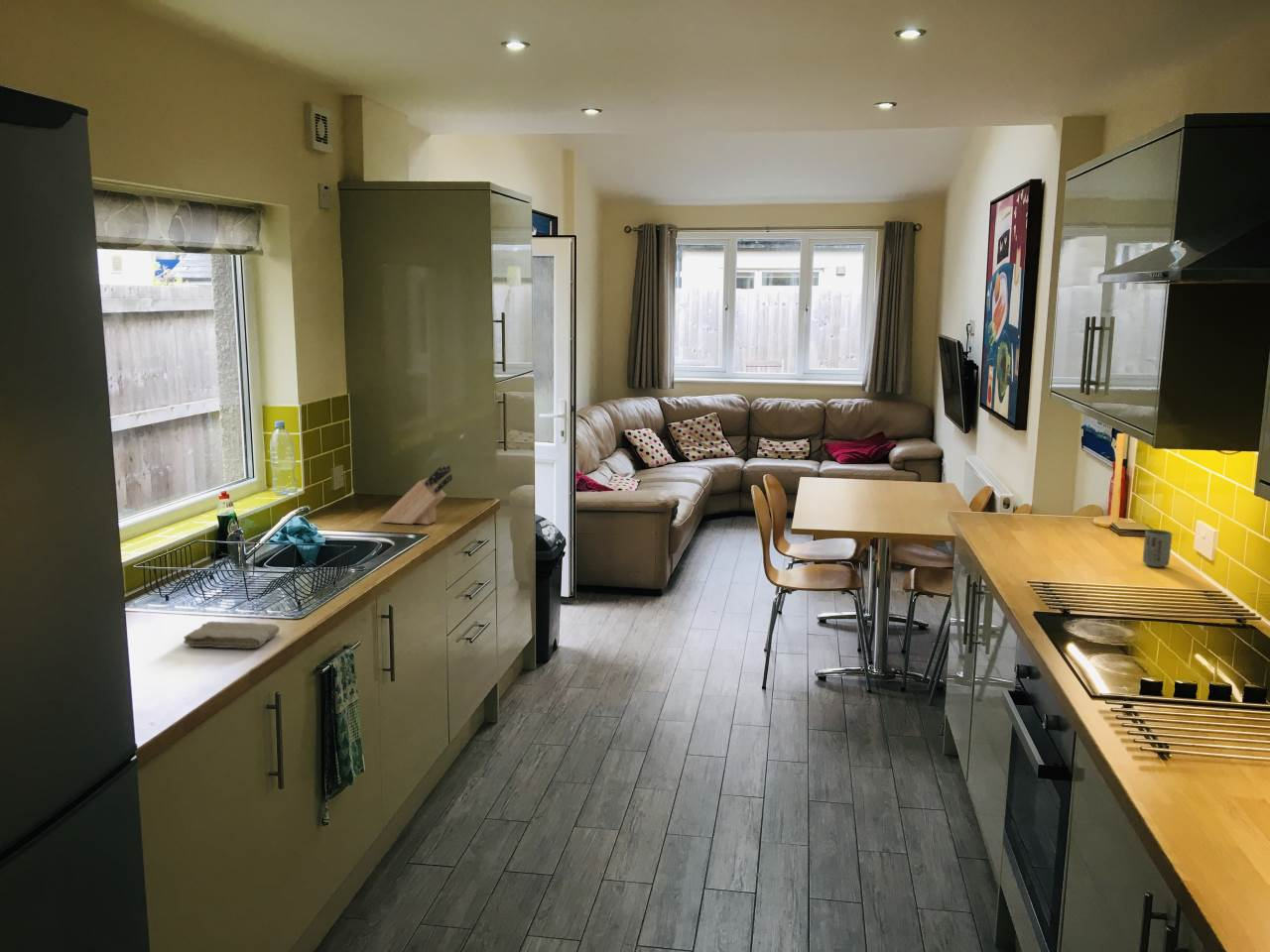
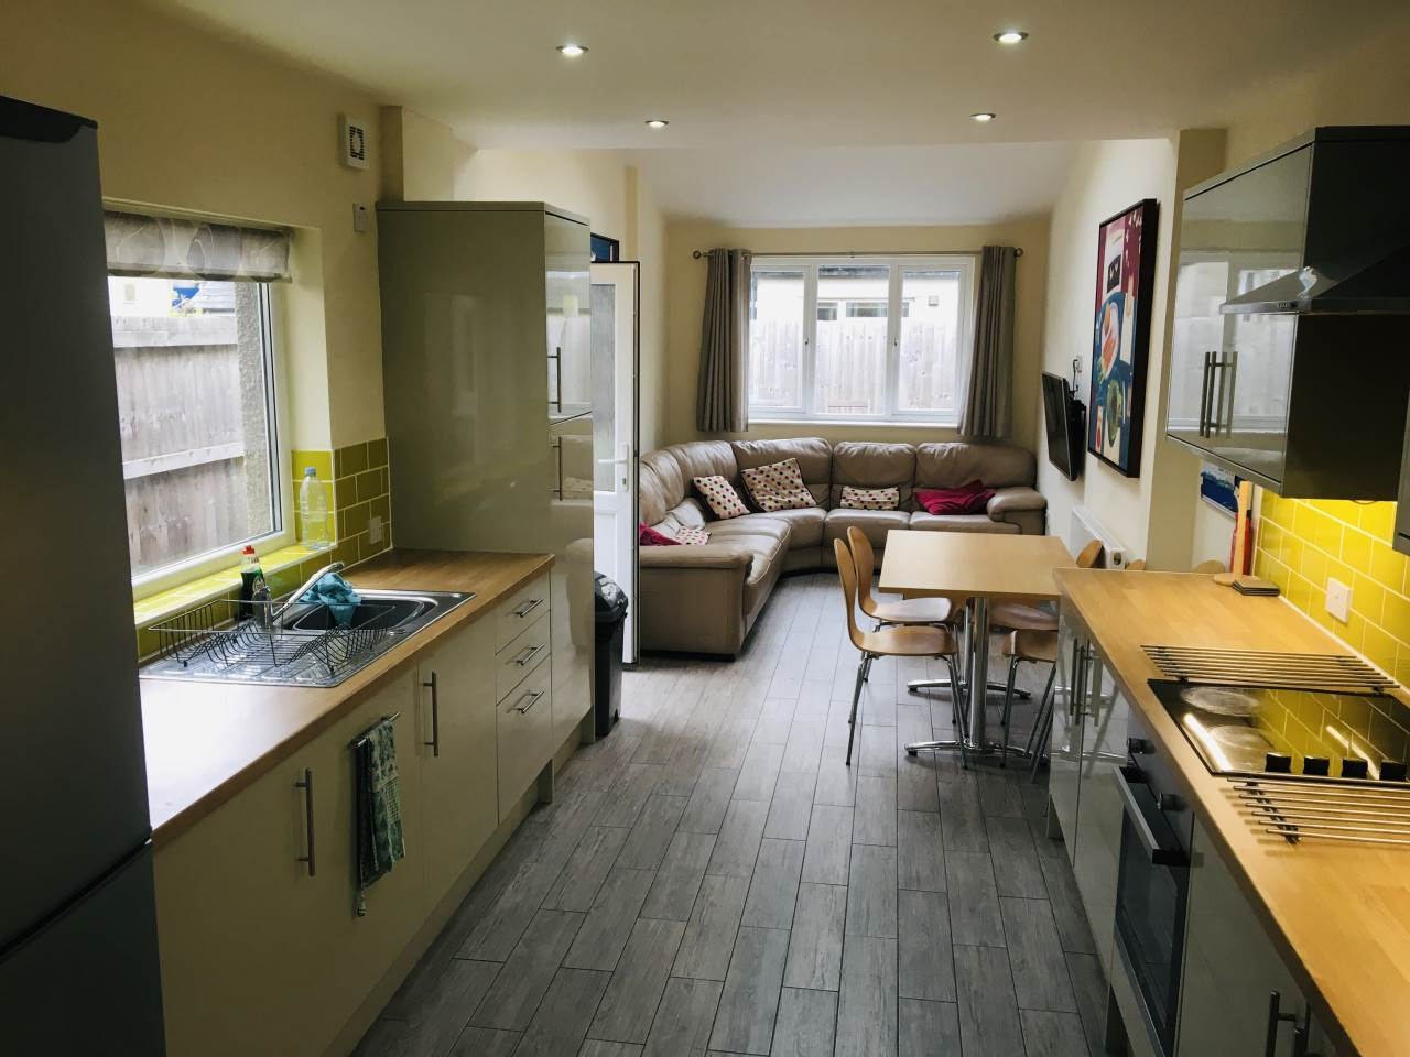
- cup (1157, 548)
- knife block (417, 493)
- washcloth (232, 634)
